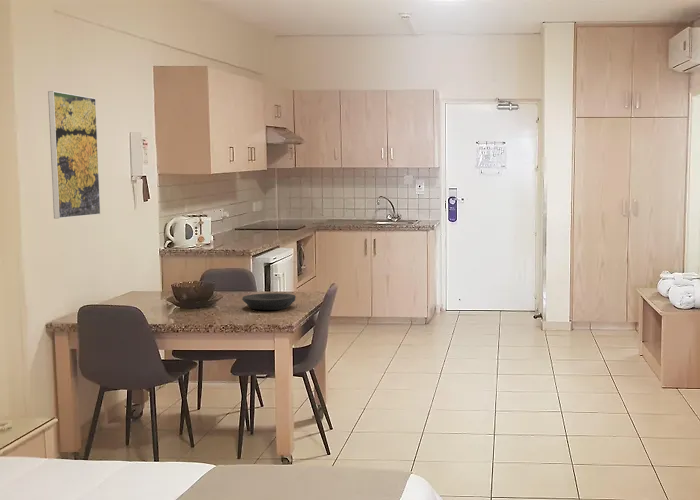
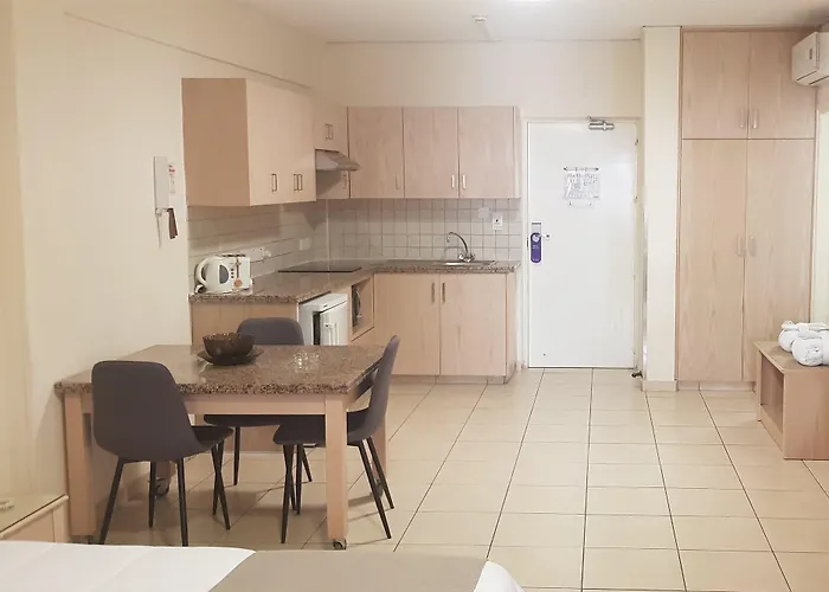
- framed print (75, 156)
- plate (269, 302)
